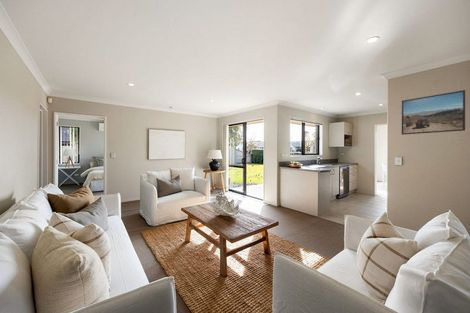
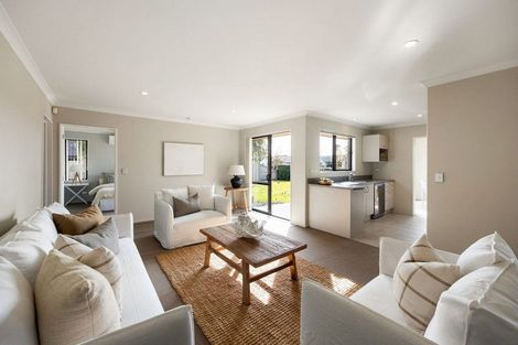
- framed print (430, 114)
